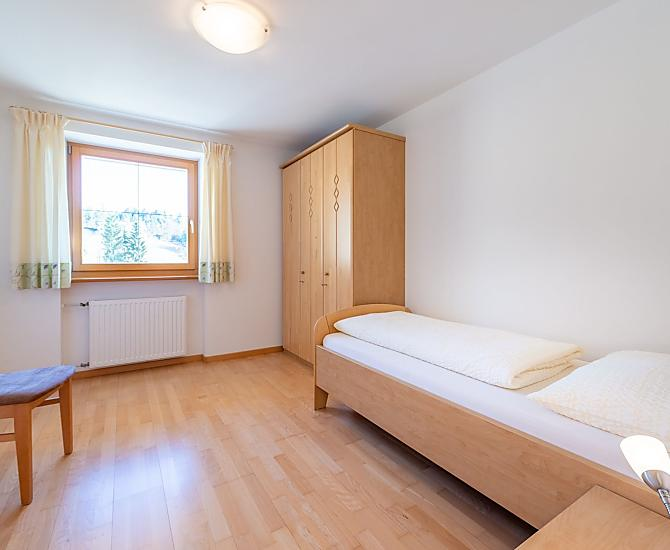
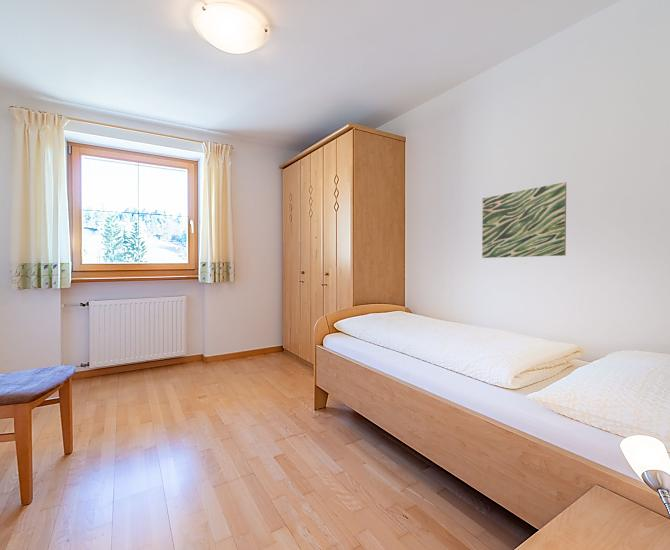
+ wall art (519, 224)
